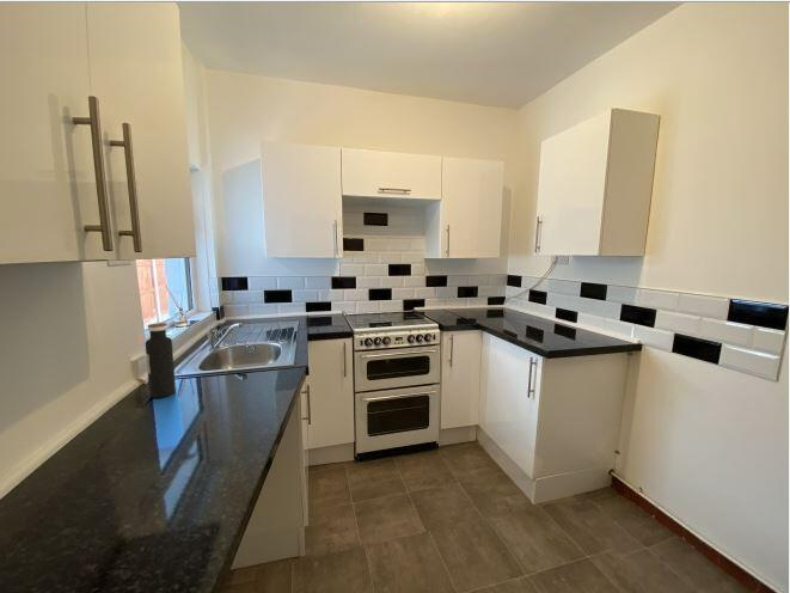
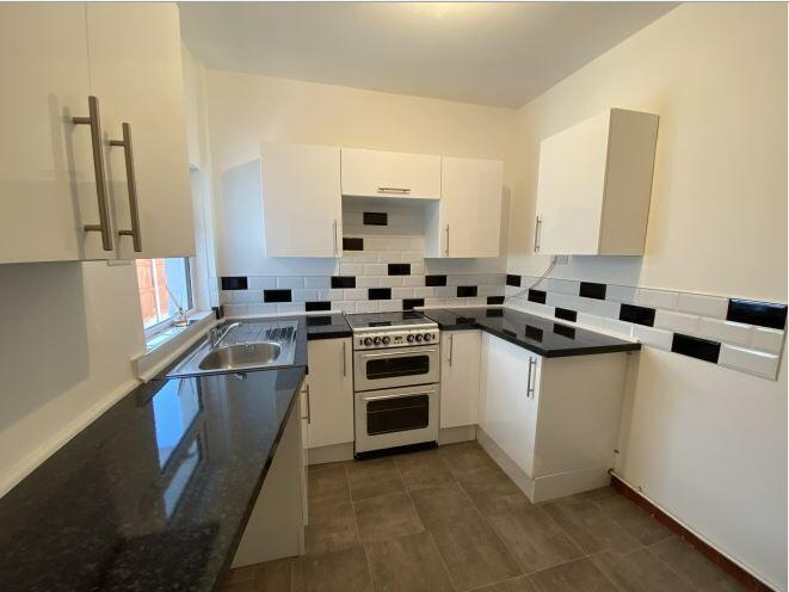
- water bottle (160, 359)
